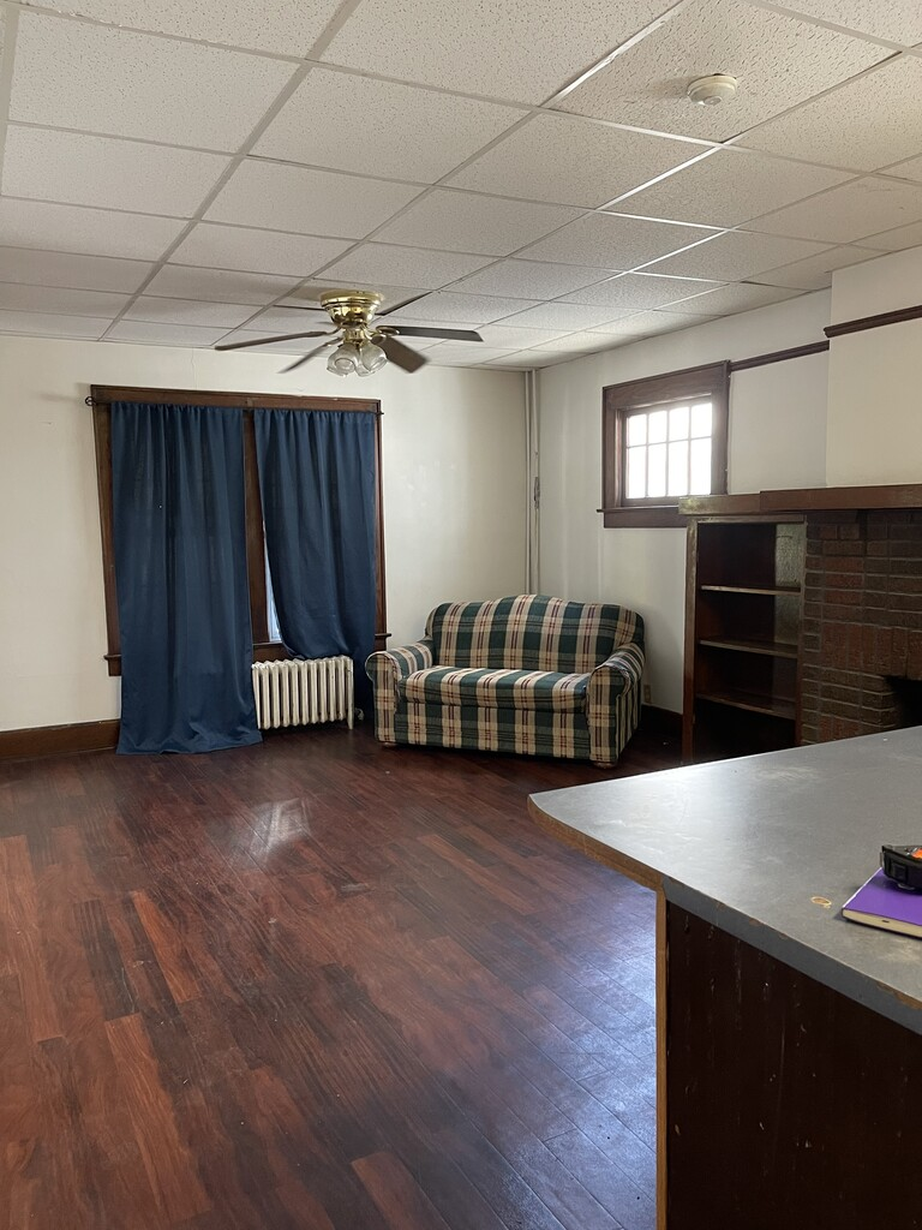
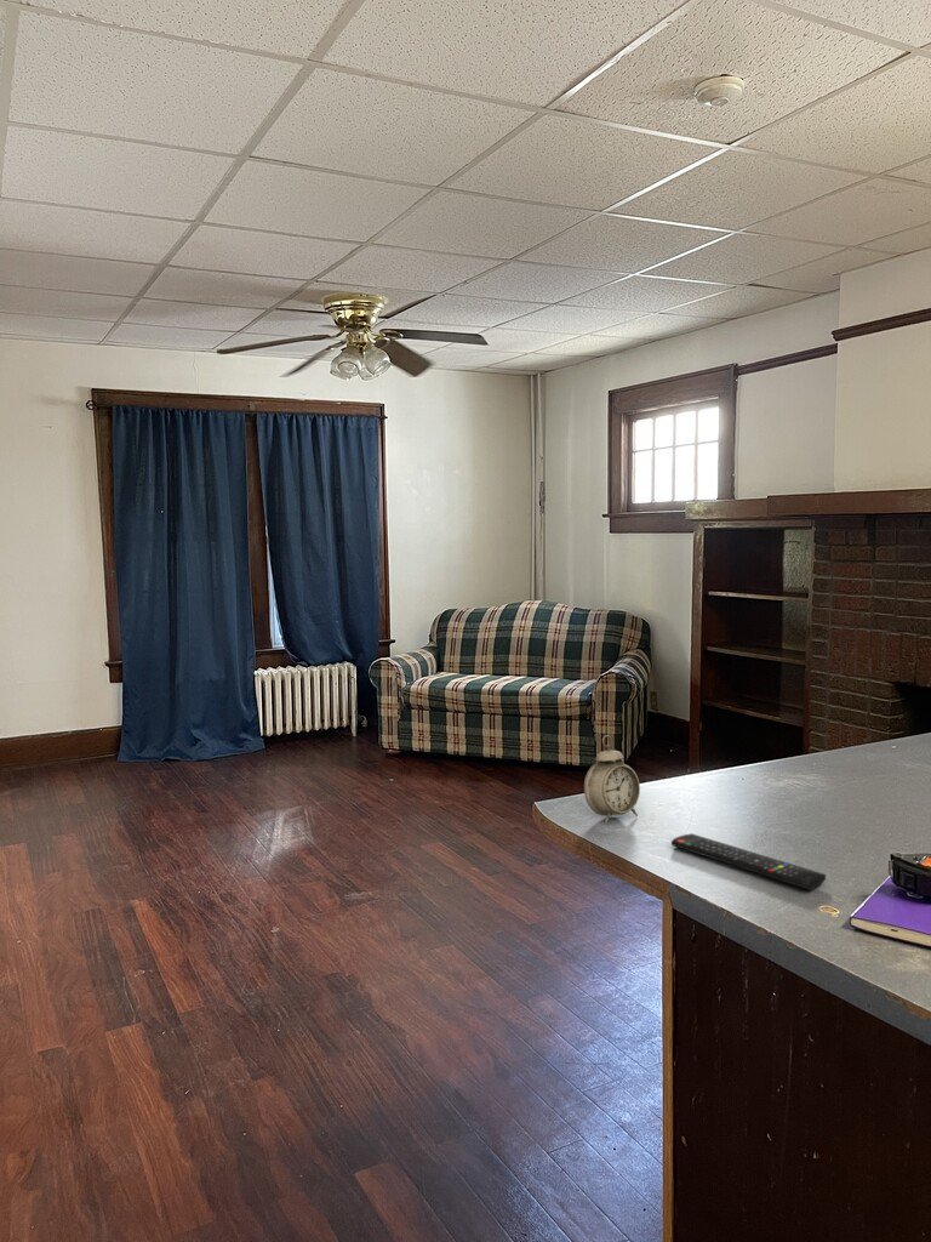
+ alarm clock (612, 776)
+ remote control (742, 860)
